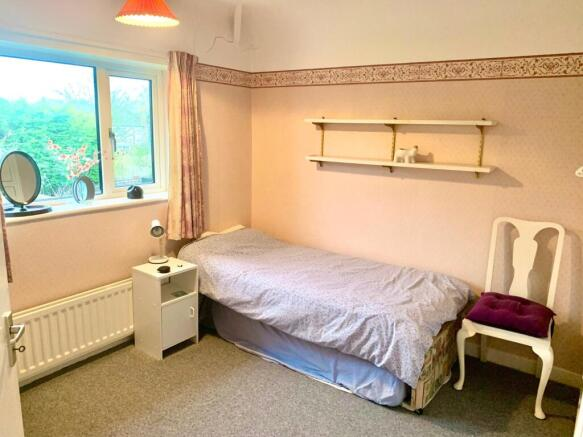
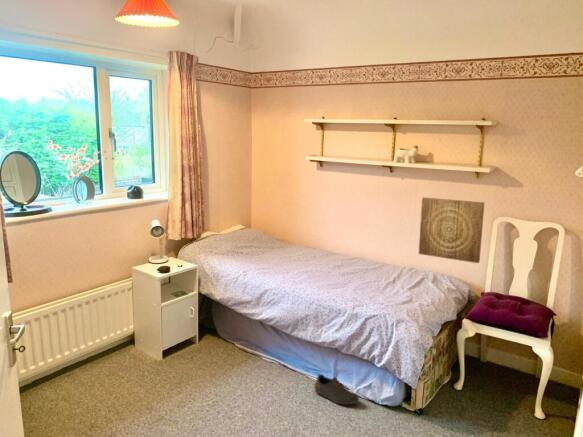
+ wall art (450, 229)
+ shoe (336, 388)
